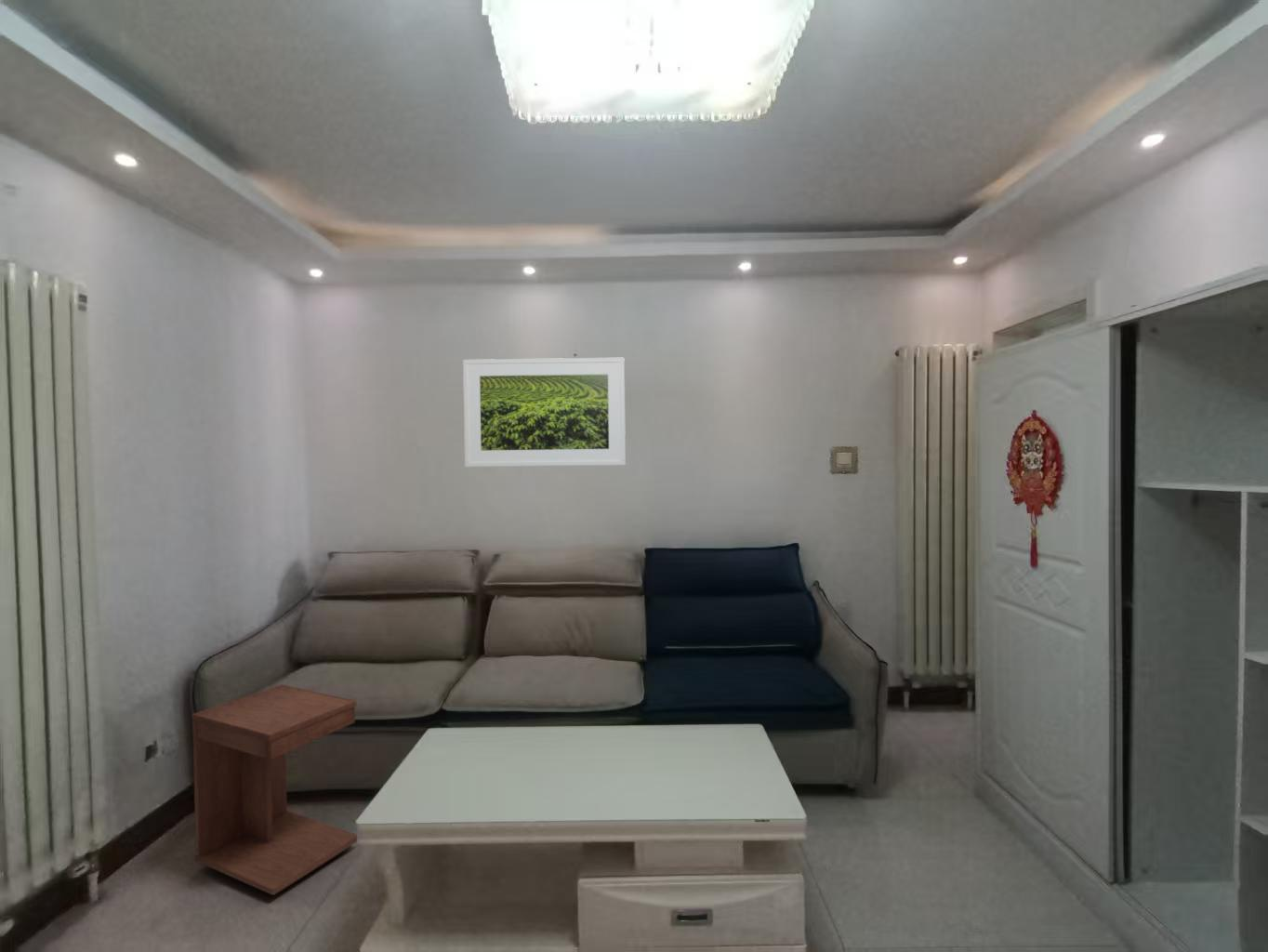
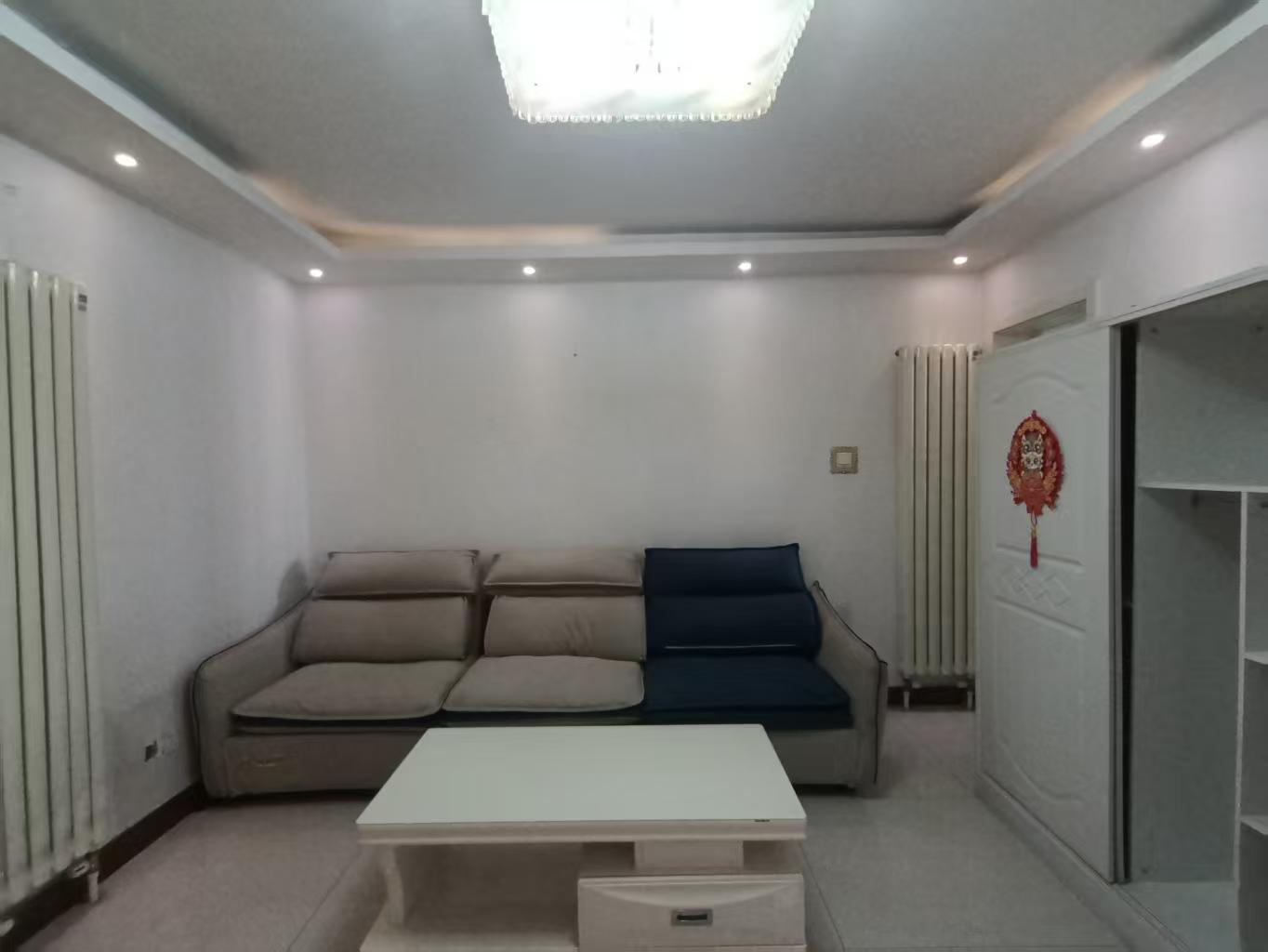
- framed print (544, 412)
- side table (277, 783)
